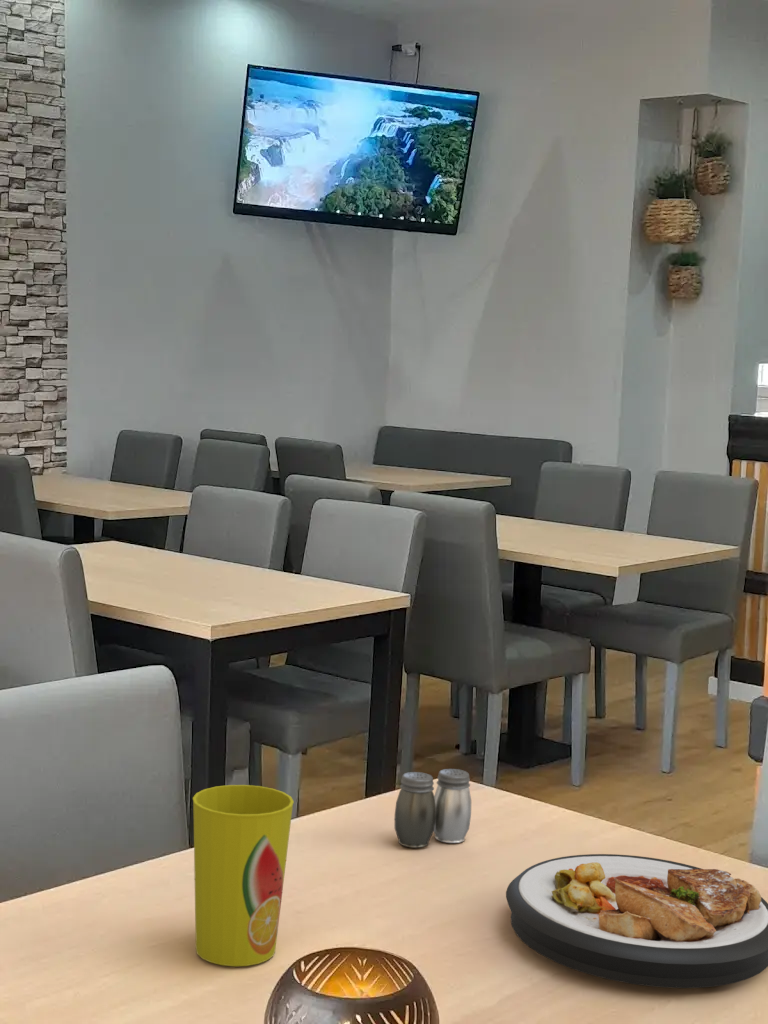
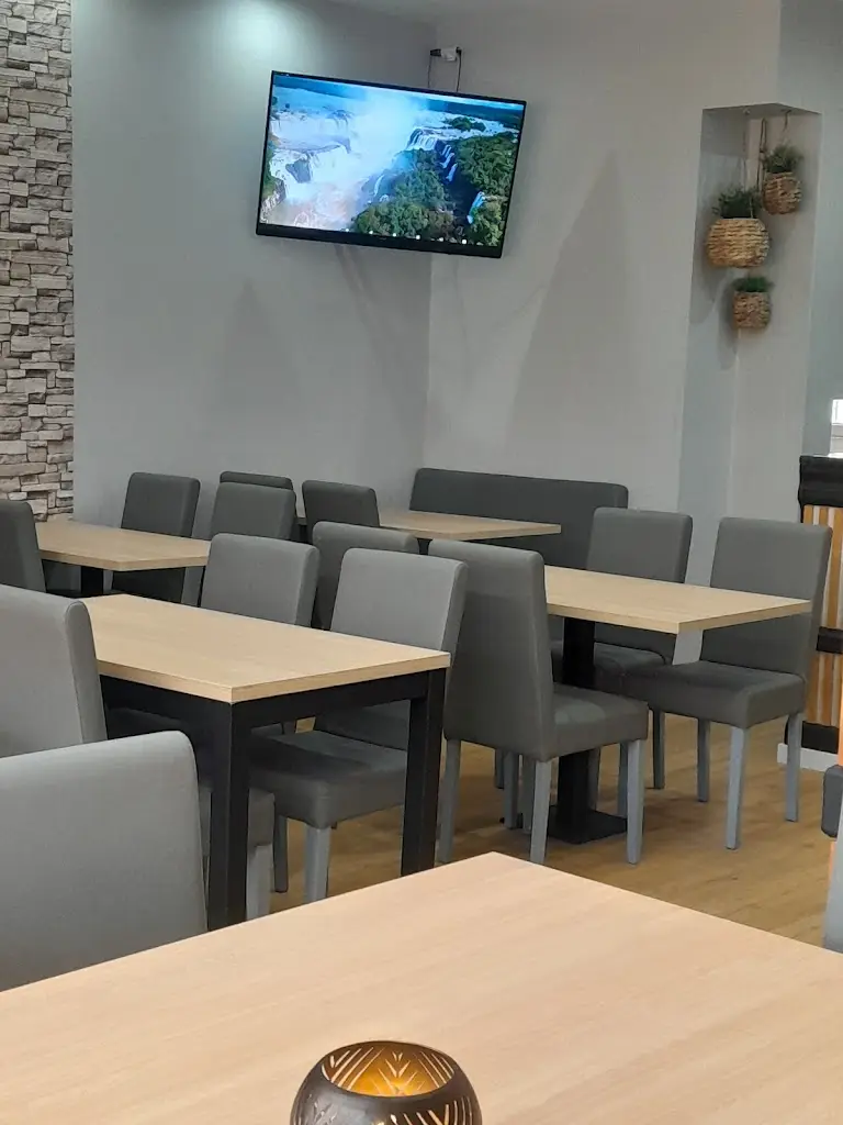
- cup (239, 874)
- salt and pepper shaker (433, 806)
- plate (642, 903)
